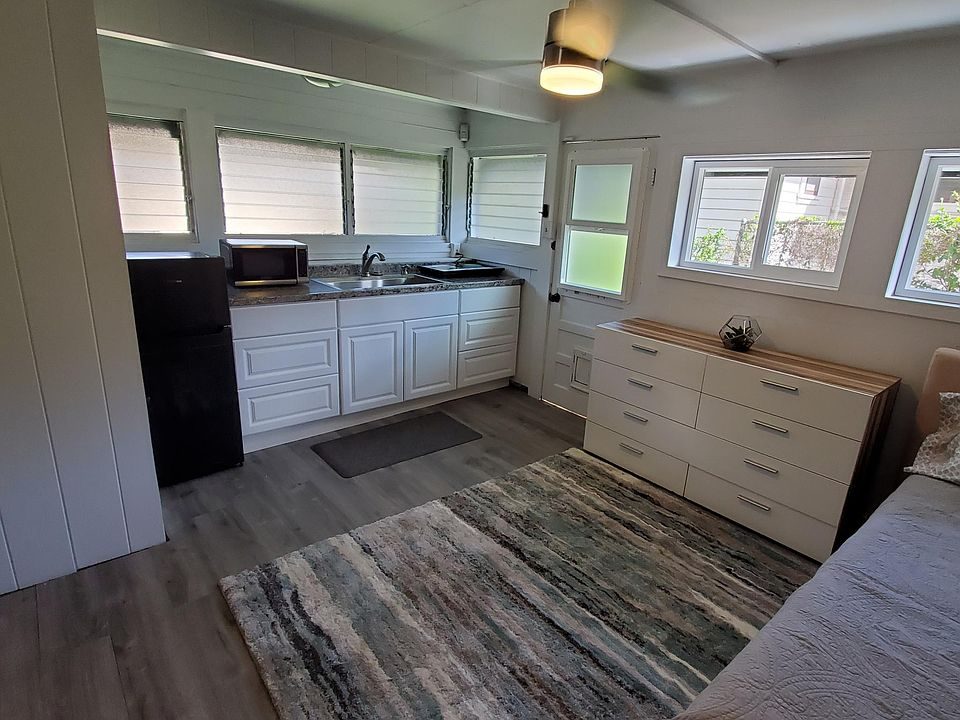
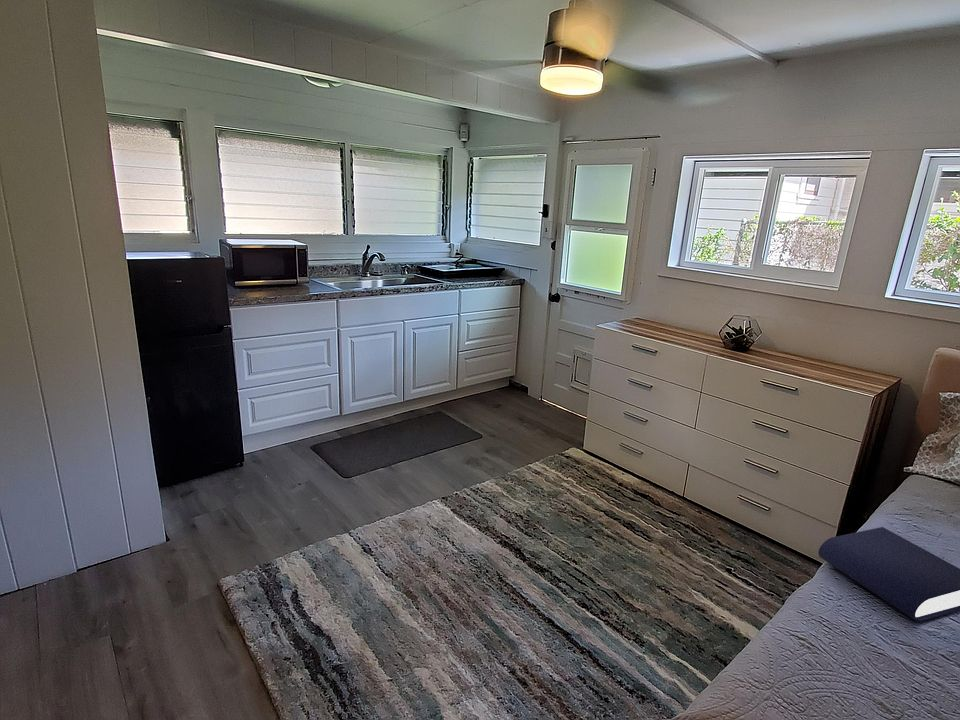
+ book (895, 571)
